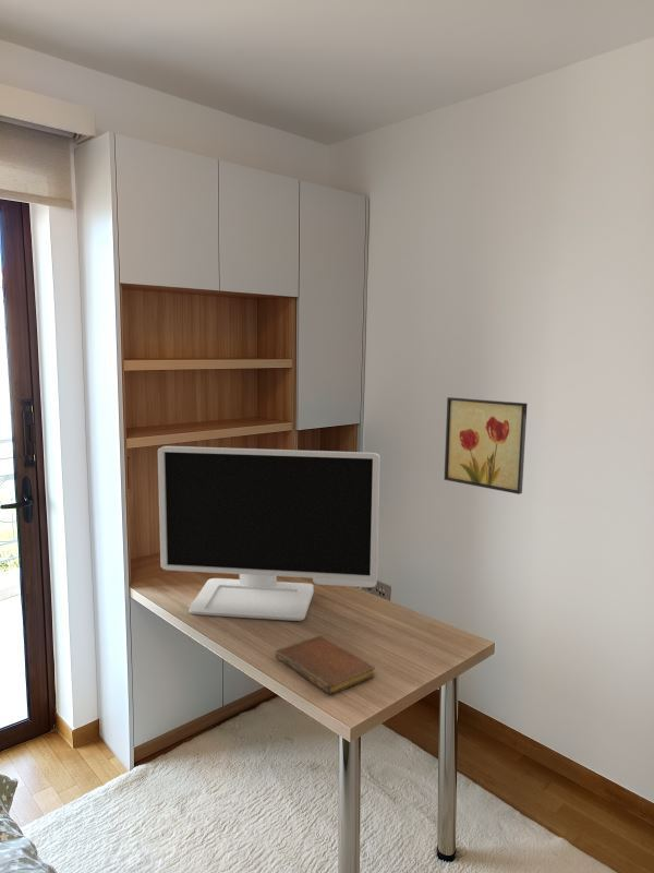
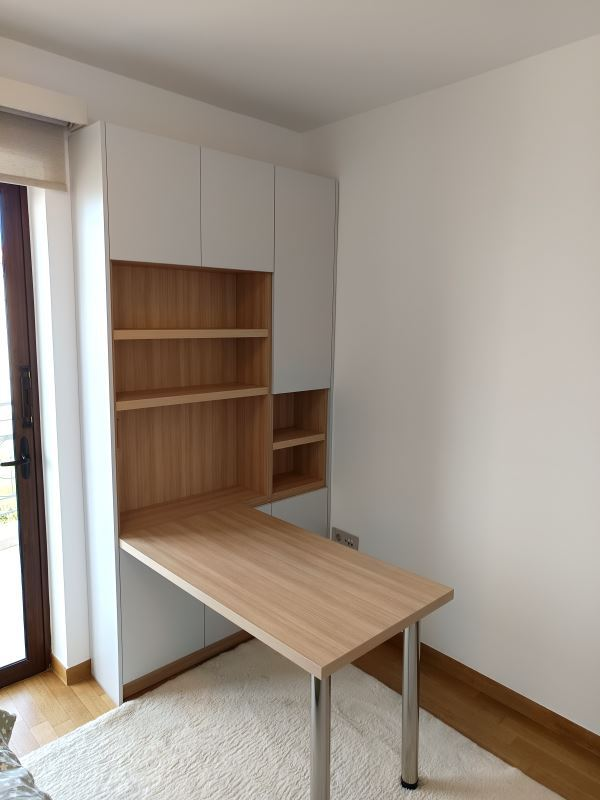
- notebook (324, 662)
- monitor (267, 529)
- wall art (484, 443)
